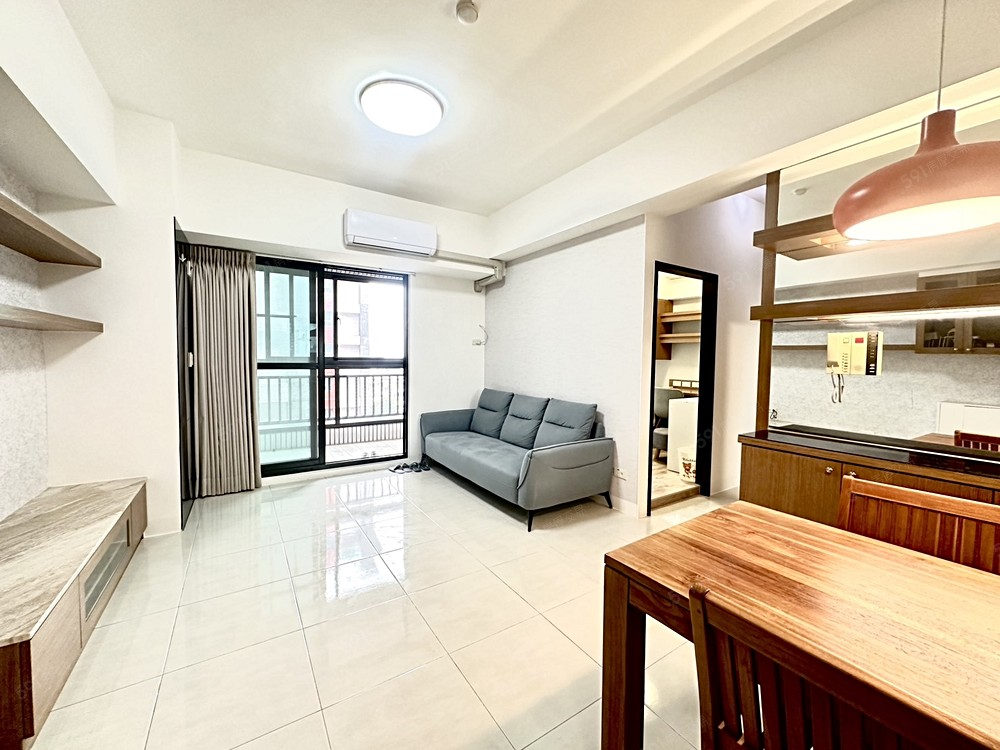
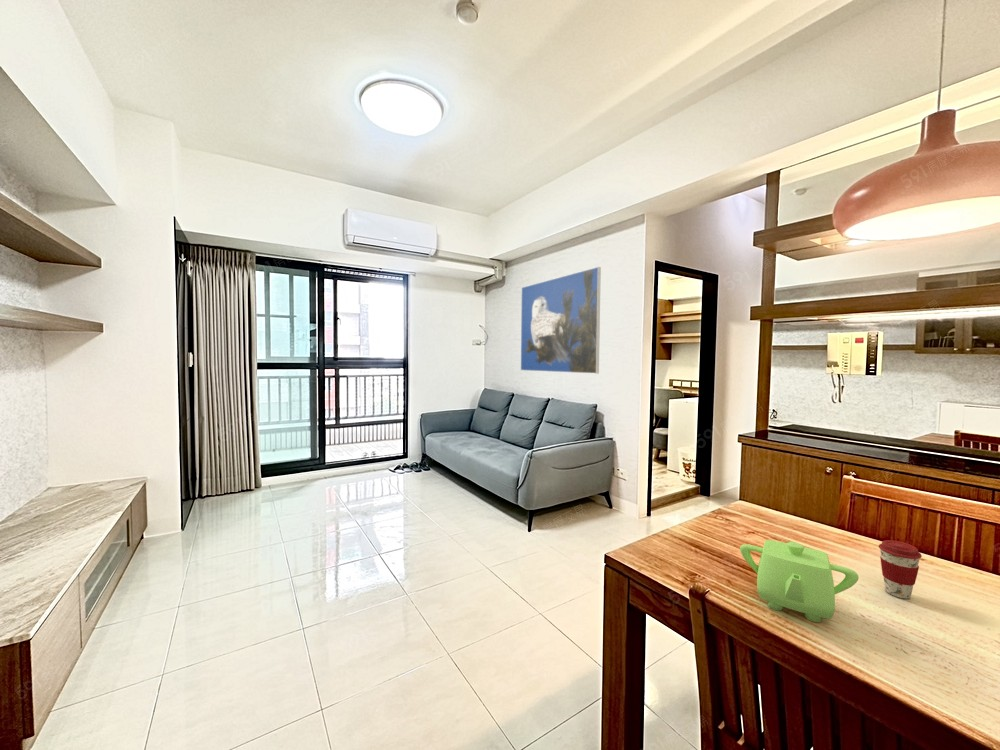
+ teapot (794, 574)
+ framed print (555, 325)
+ coffee cup (898, 569)
